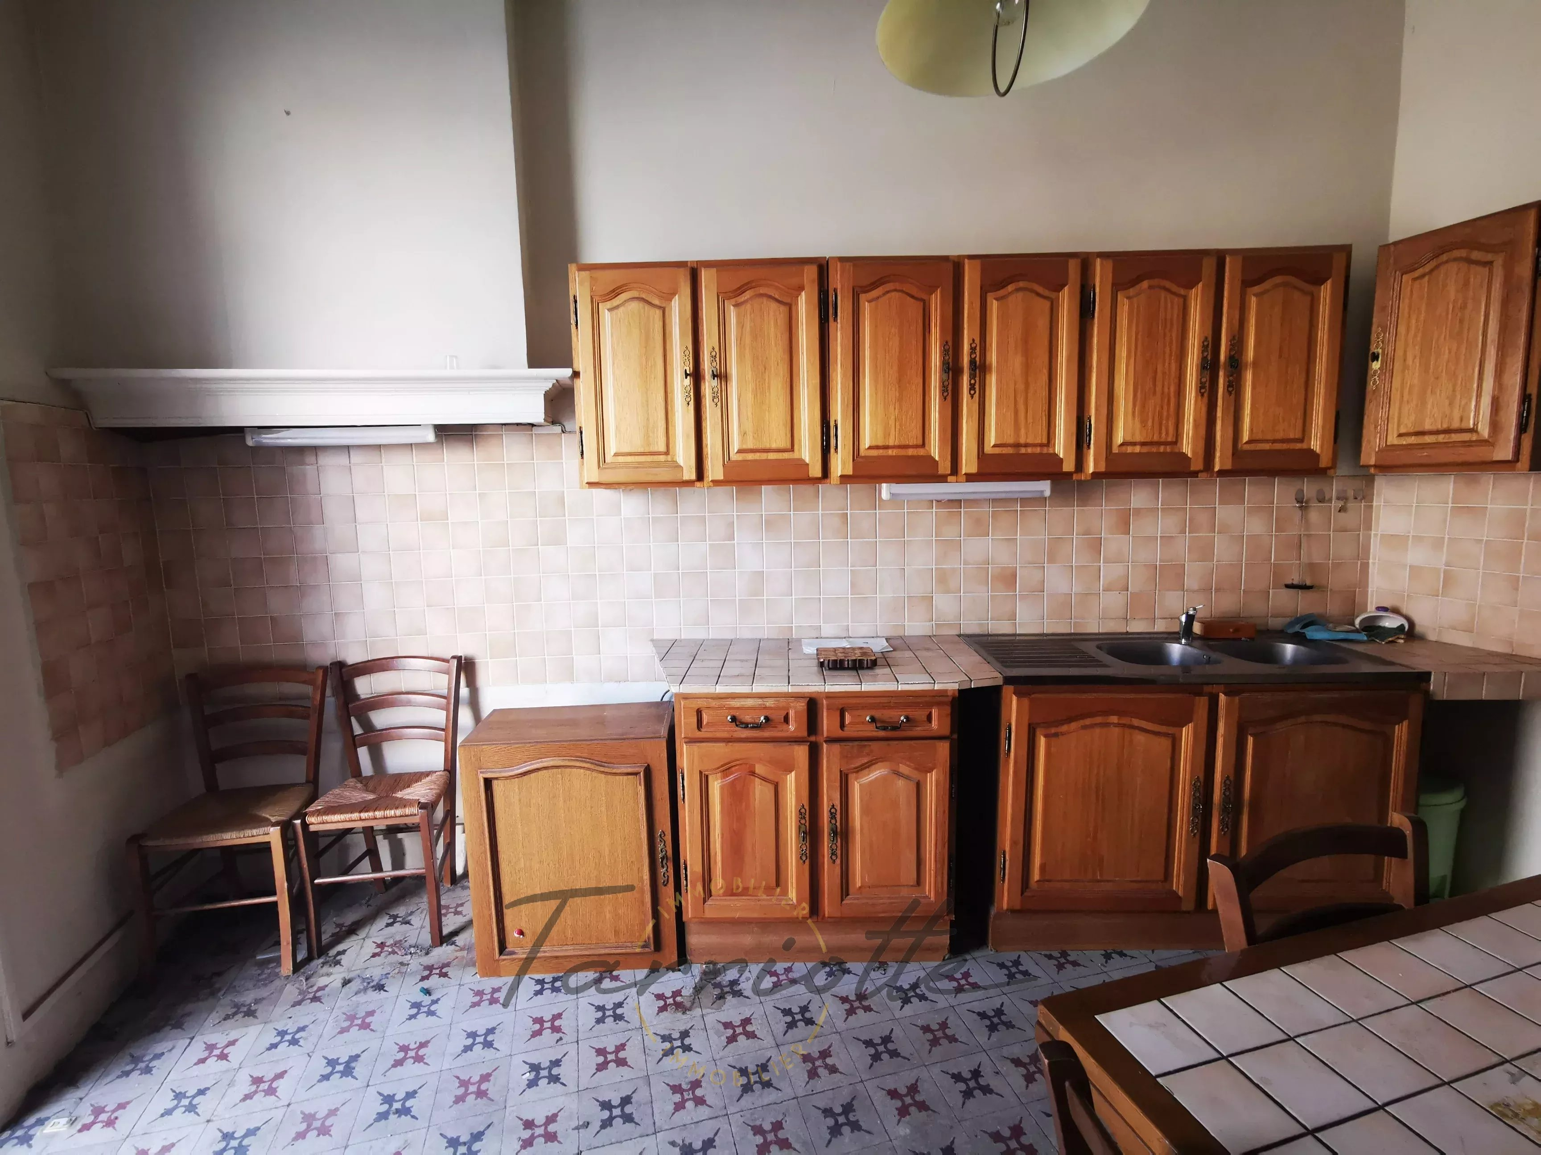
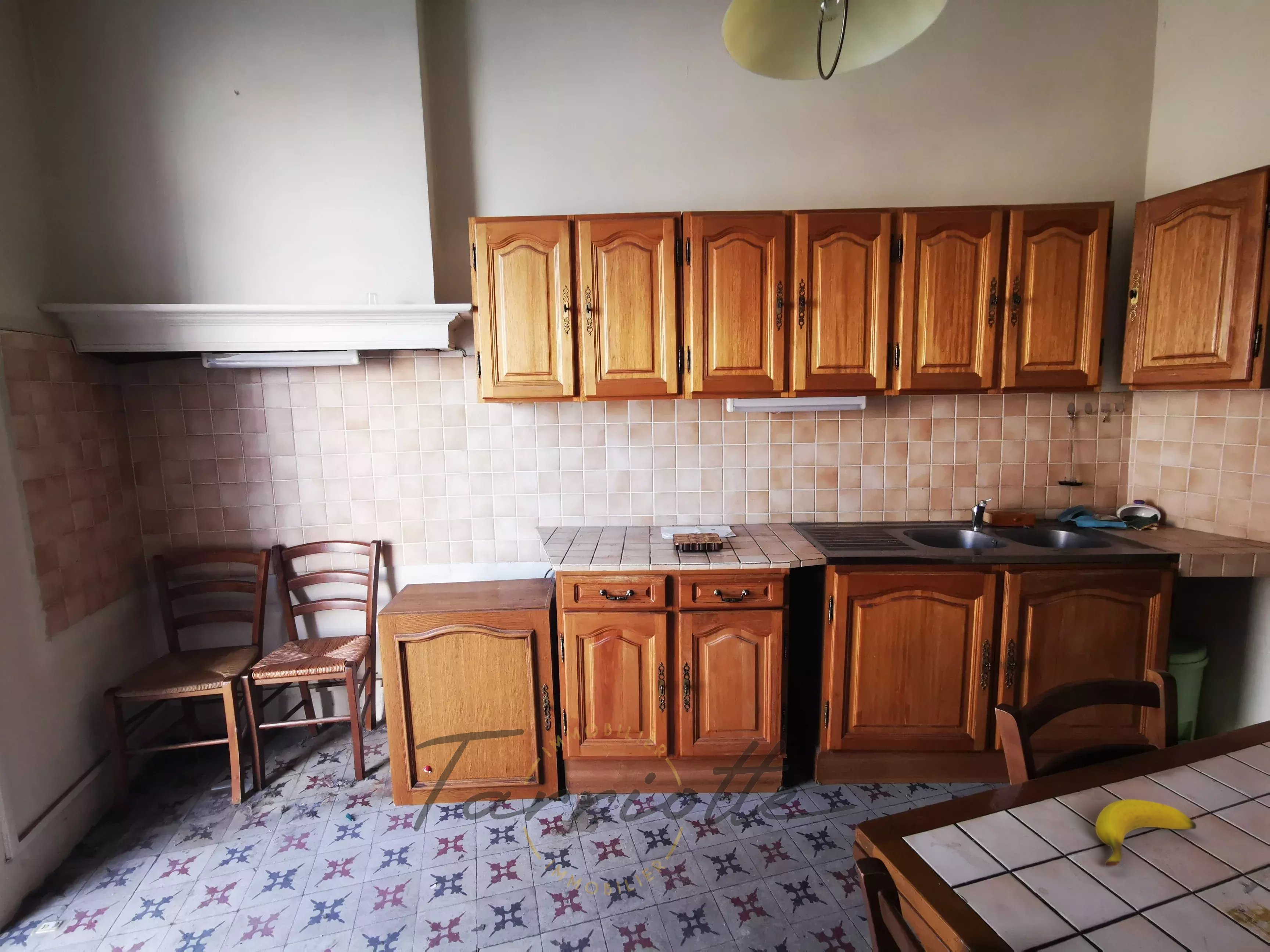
+ banana (1134, 825)
